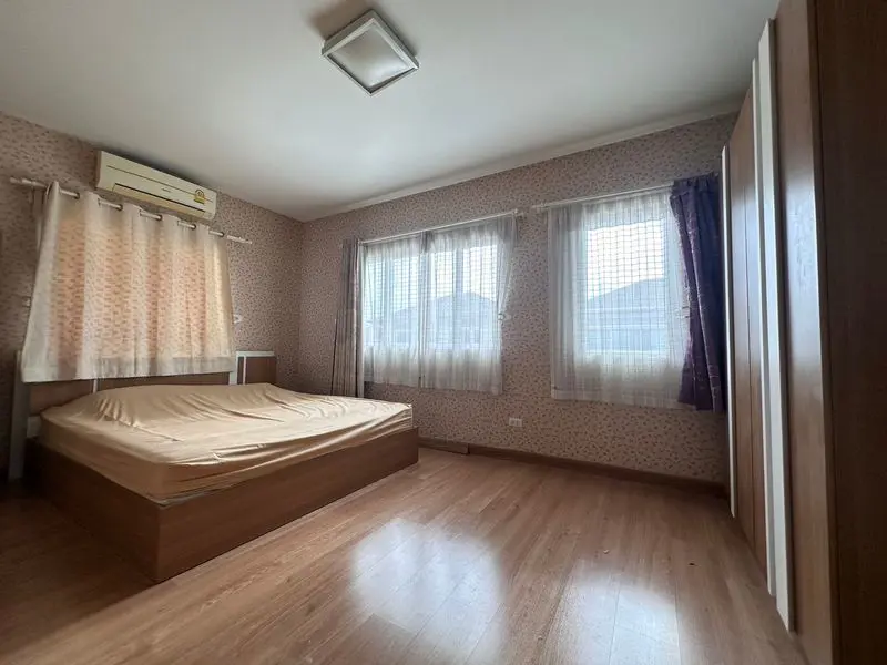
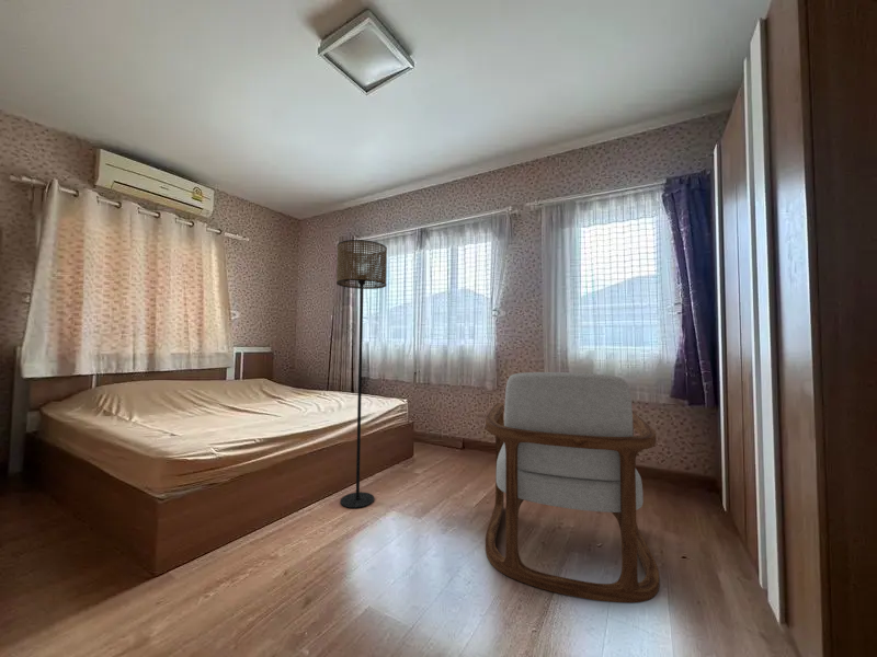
+ floor lamp (360, 371)
+ armchair (562, 454)
